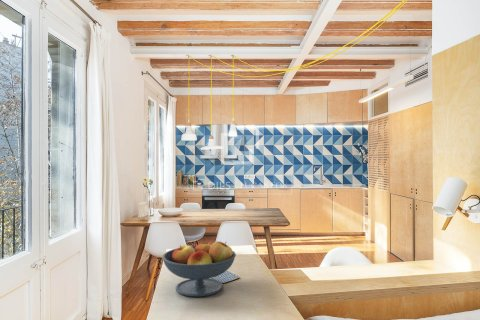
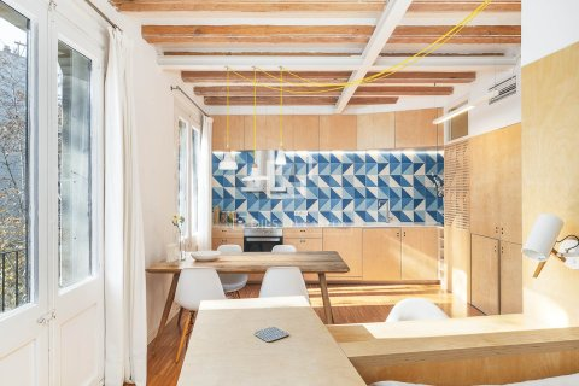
- fruit bowl (199, 265)
